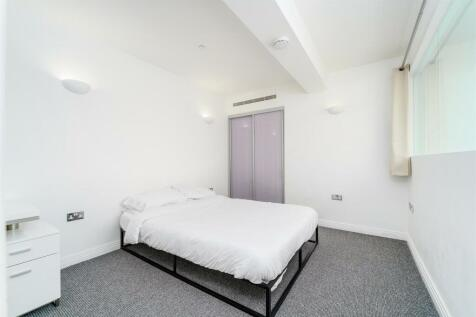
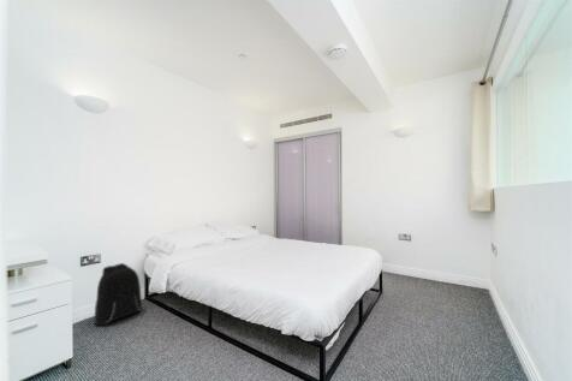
+ backpack (117, 290)
